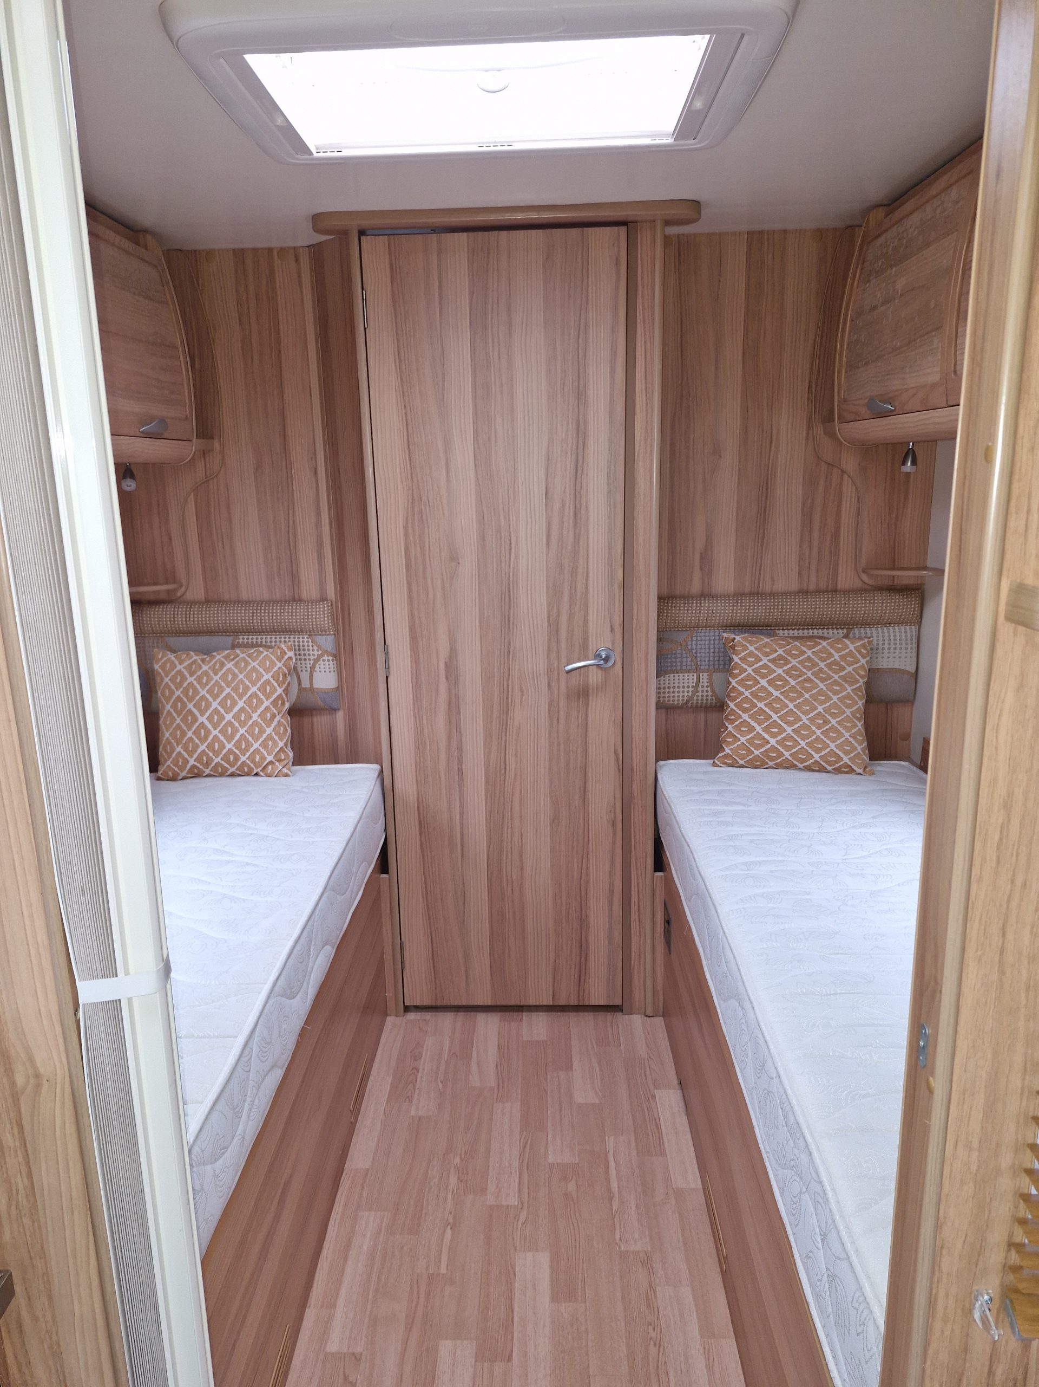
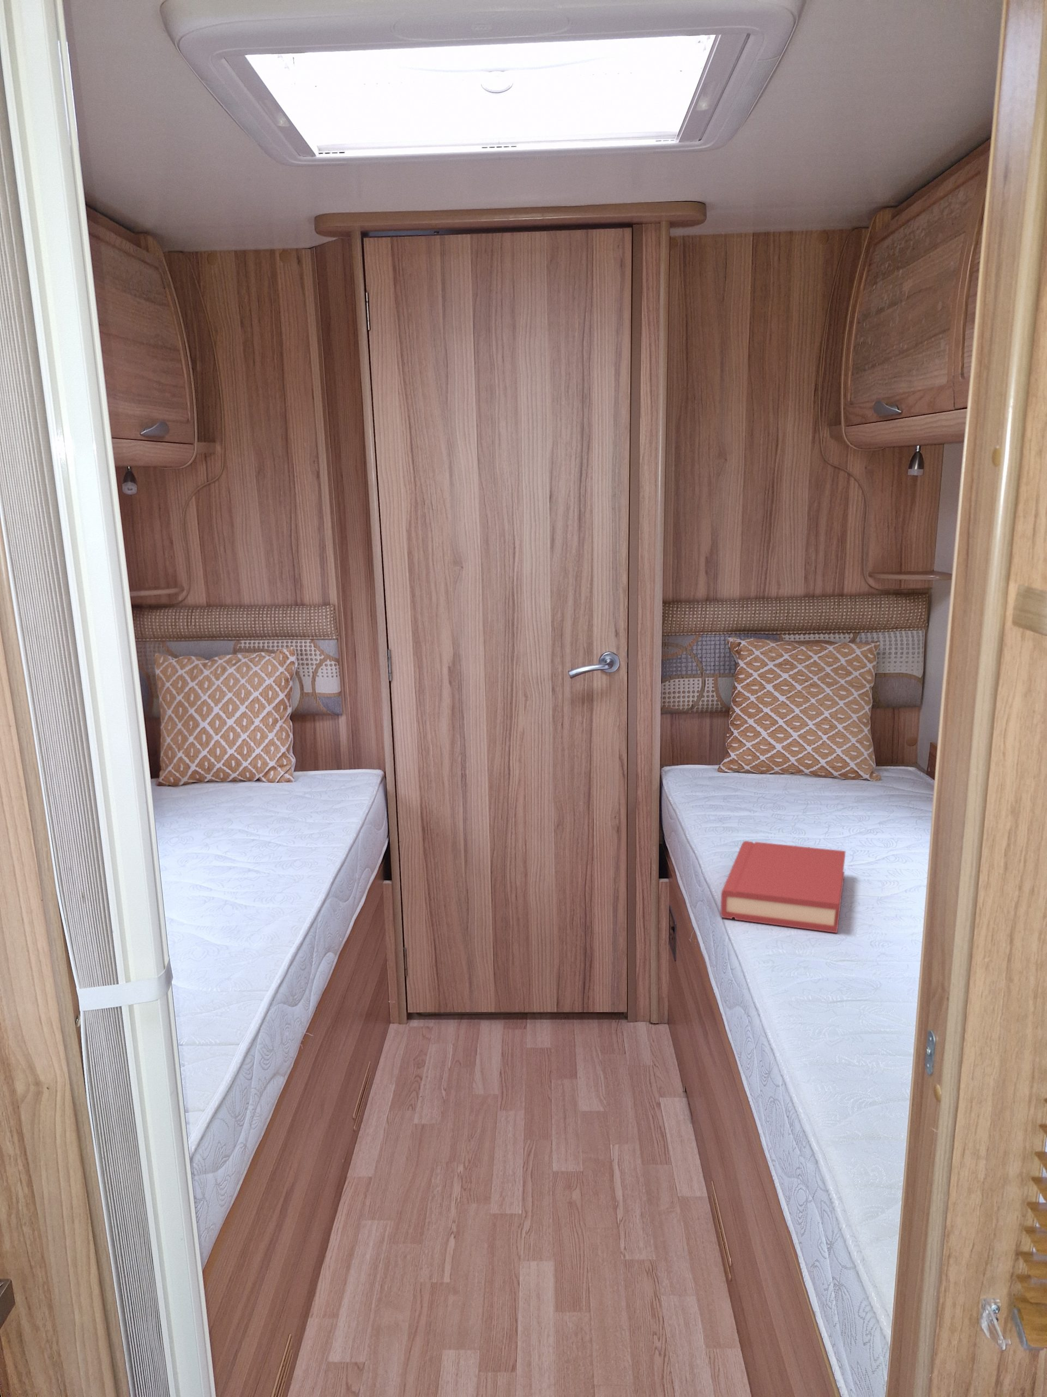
+ hardback book (785, 882)
